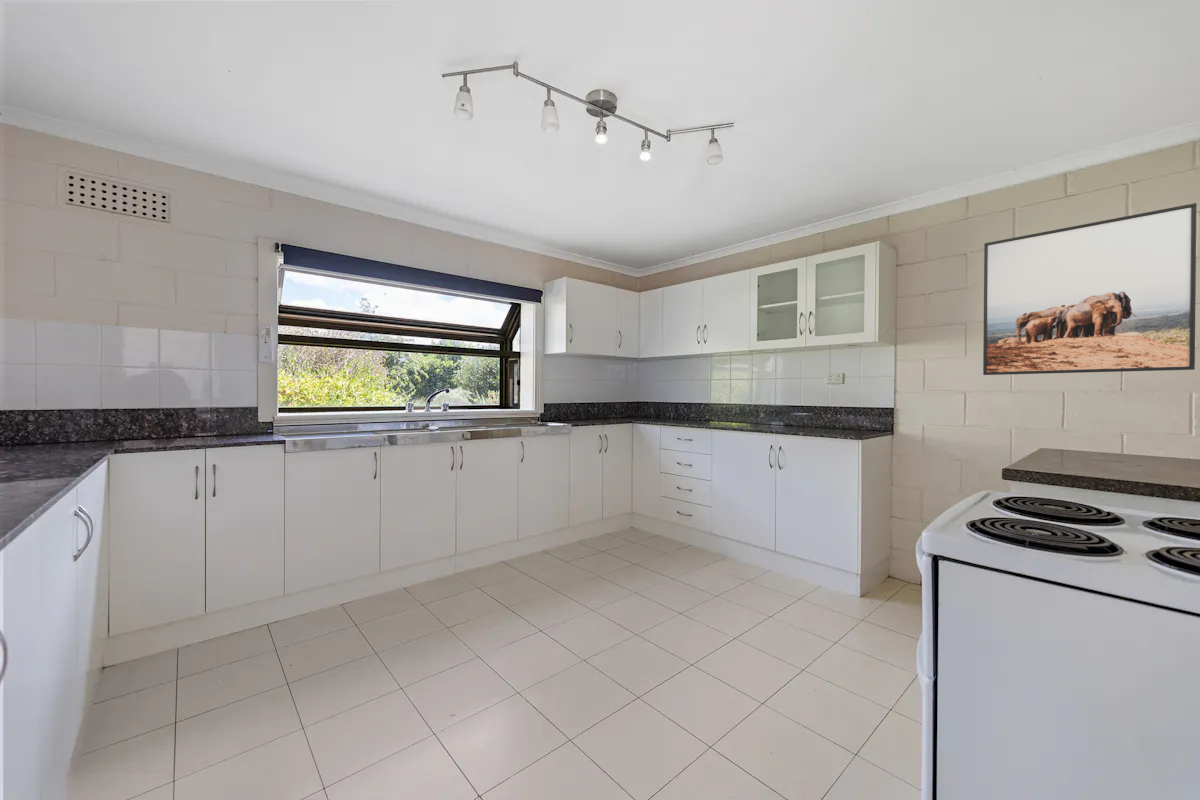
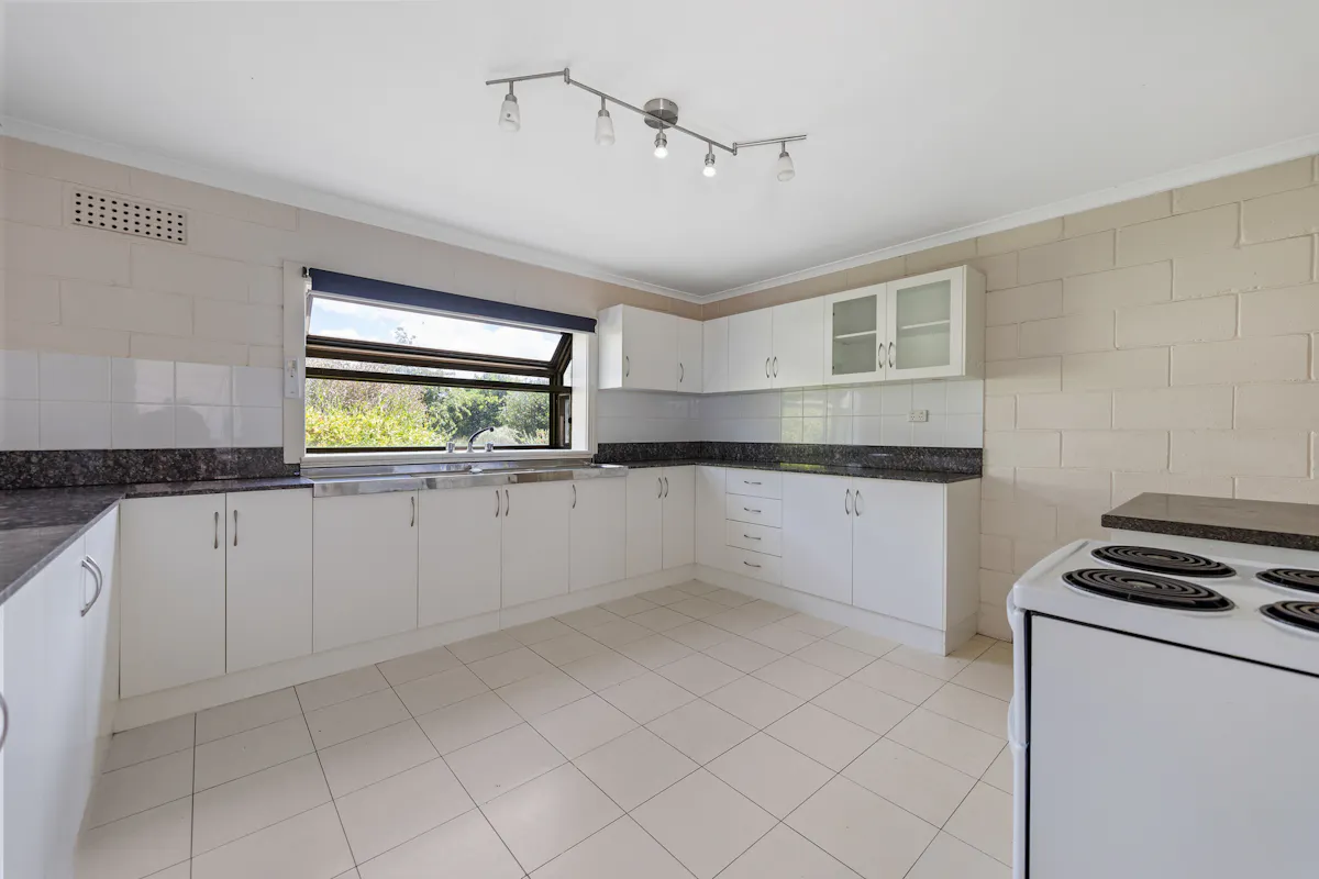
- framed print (1077, 299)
